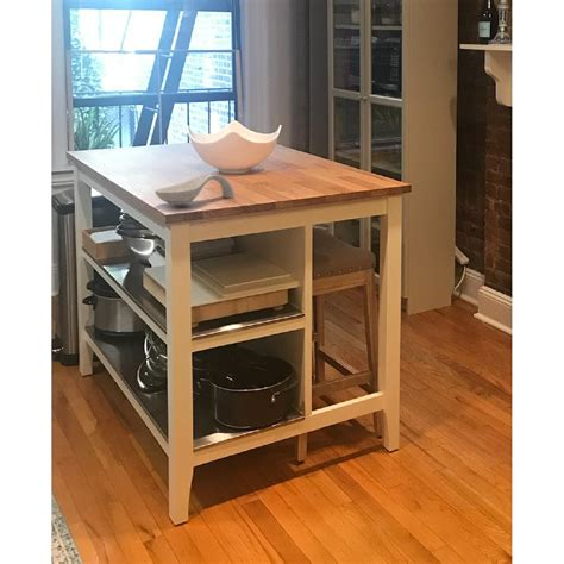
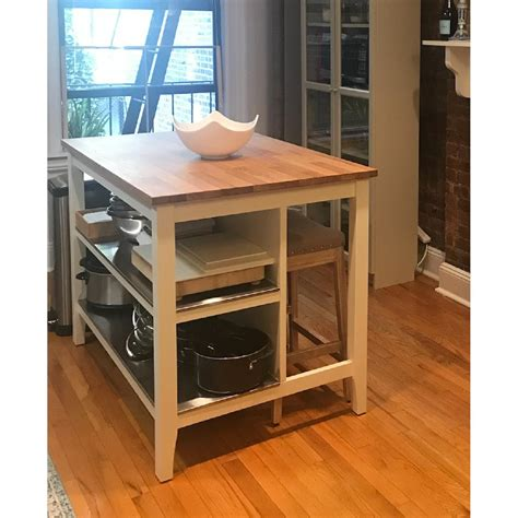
- spoon rest (195, 188)
